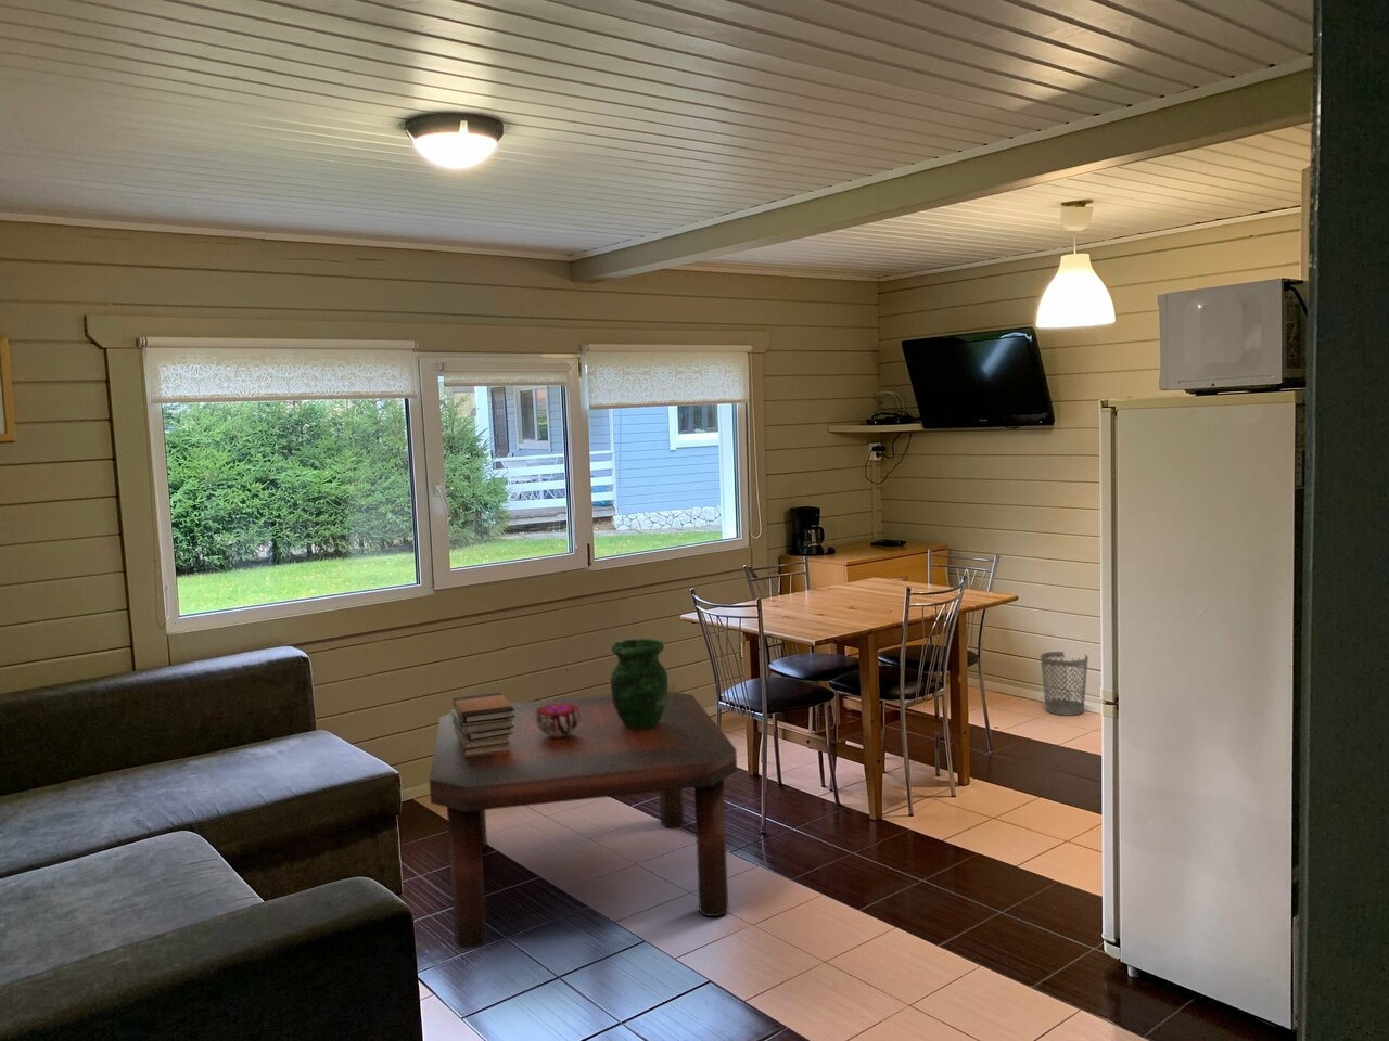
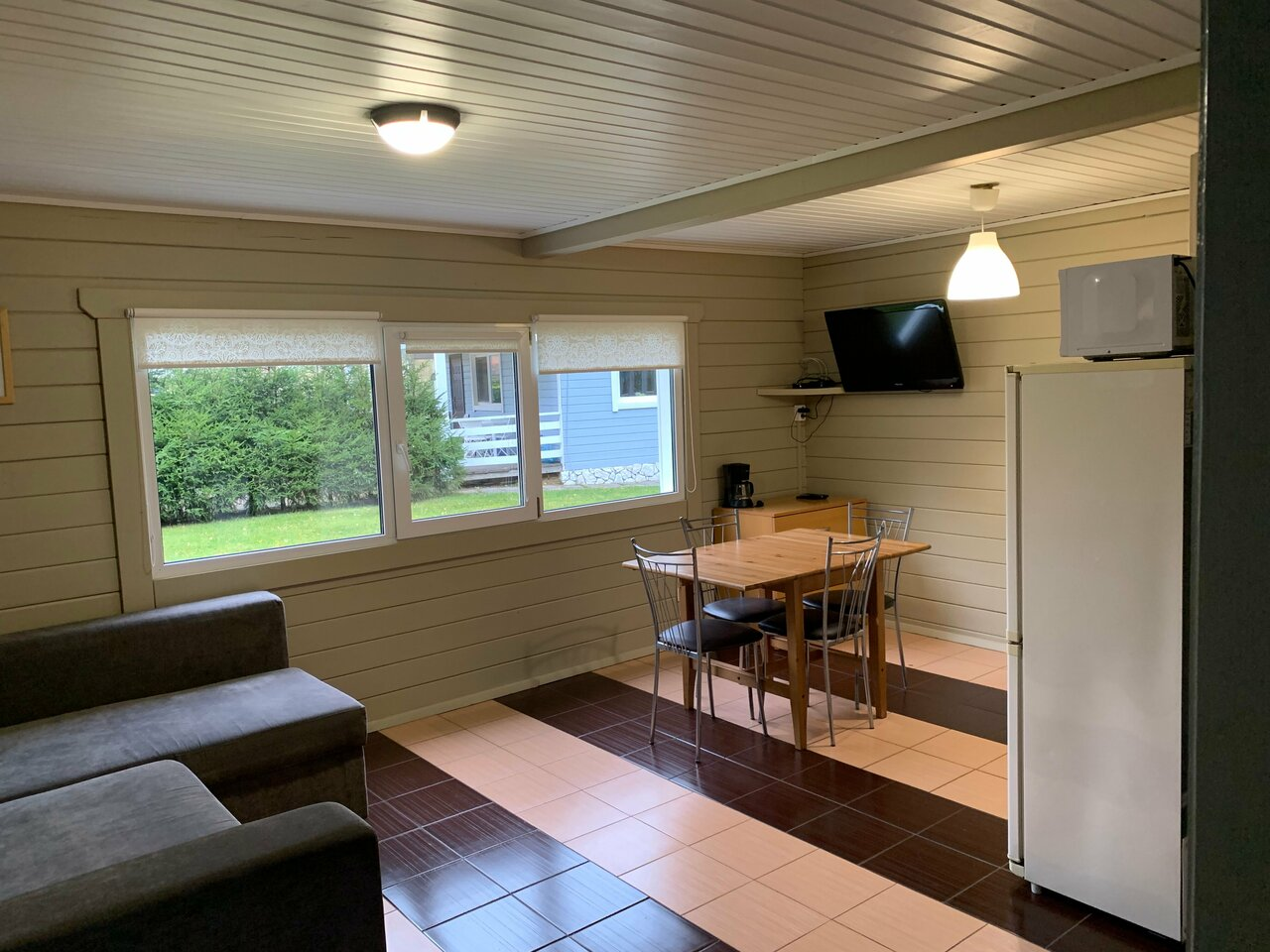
- vase (639, 683)
- book stack (483, 722)
- wastebasket (1063, 683)
- coffee table (581, 799)
- decorative bowl (558, 721)
